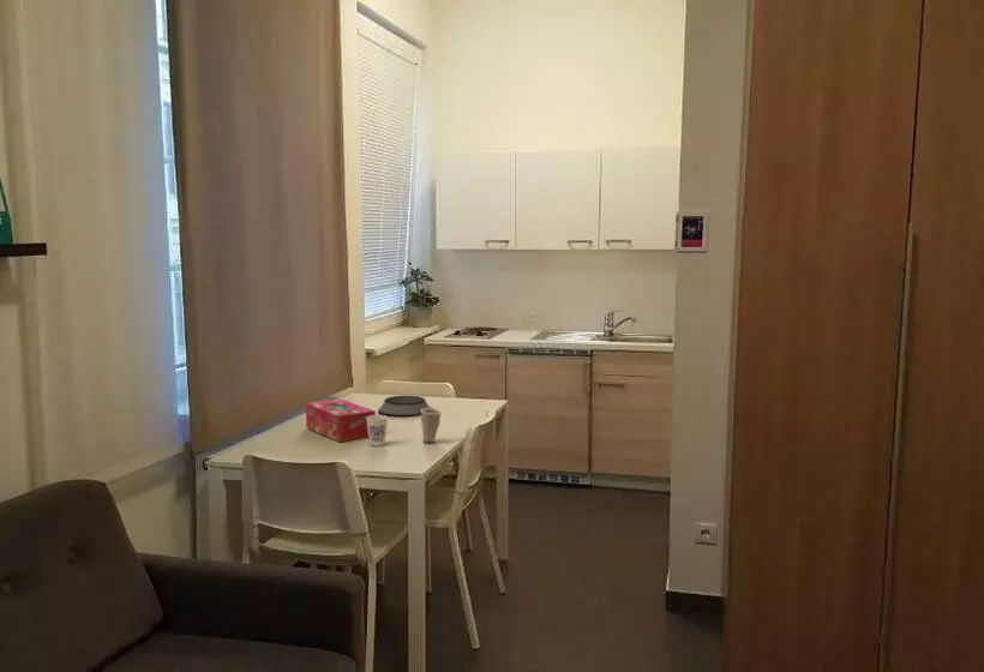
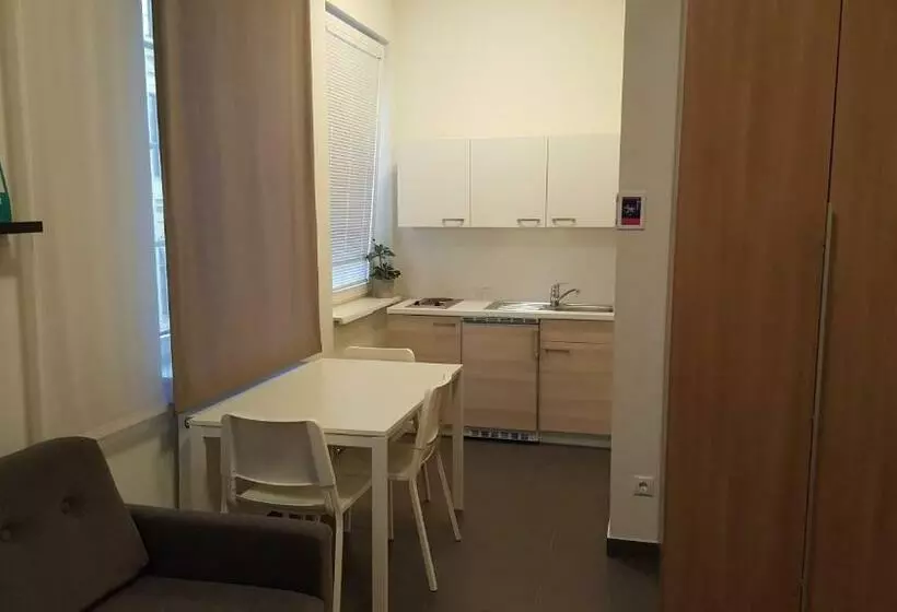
- cup (431, 425)
- cup (377, 430)
- tissue box (340, 419)
- bowl (404, 404)
